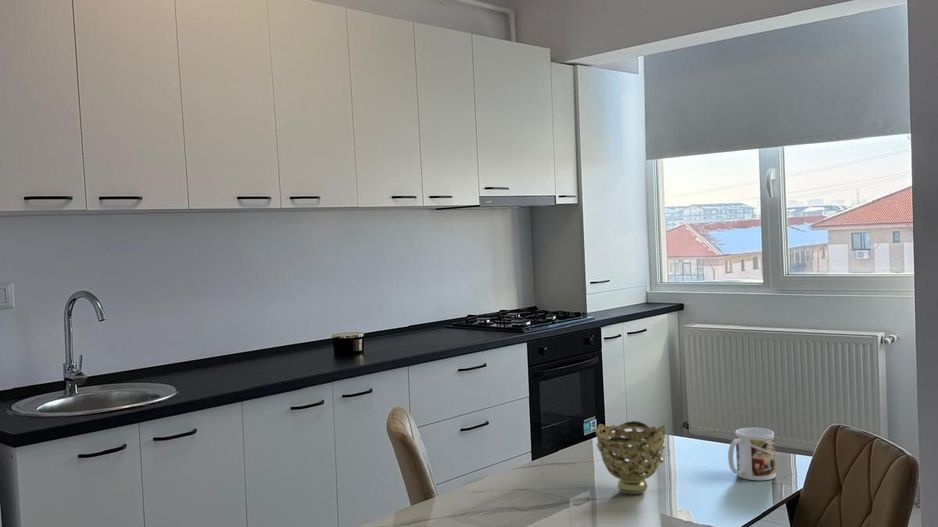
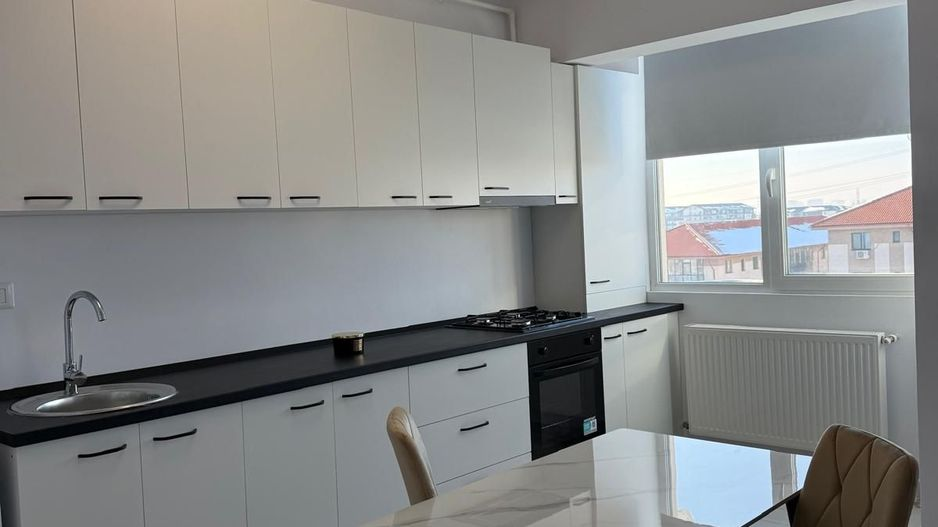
- mug (749, 454)
- decorative bowl (631, 459)
